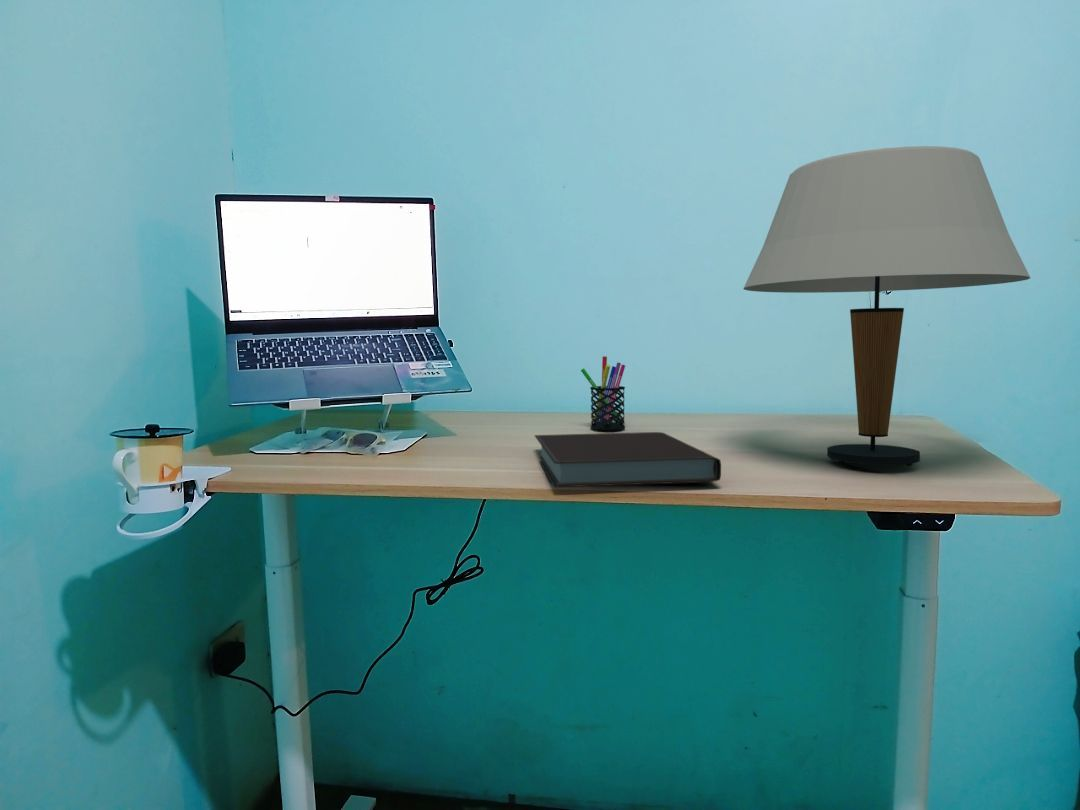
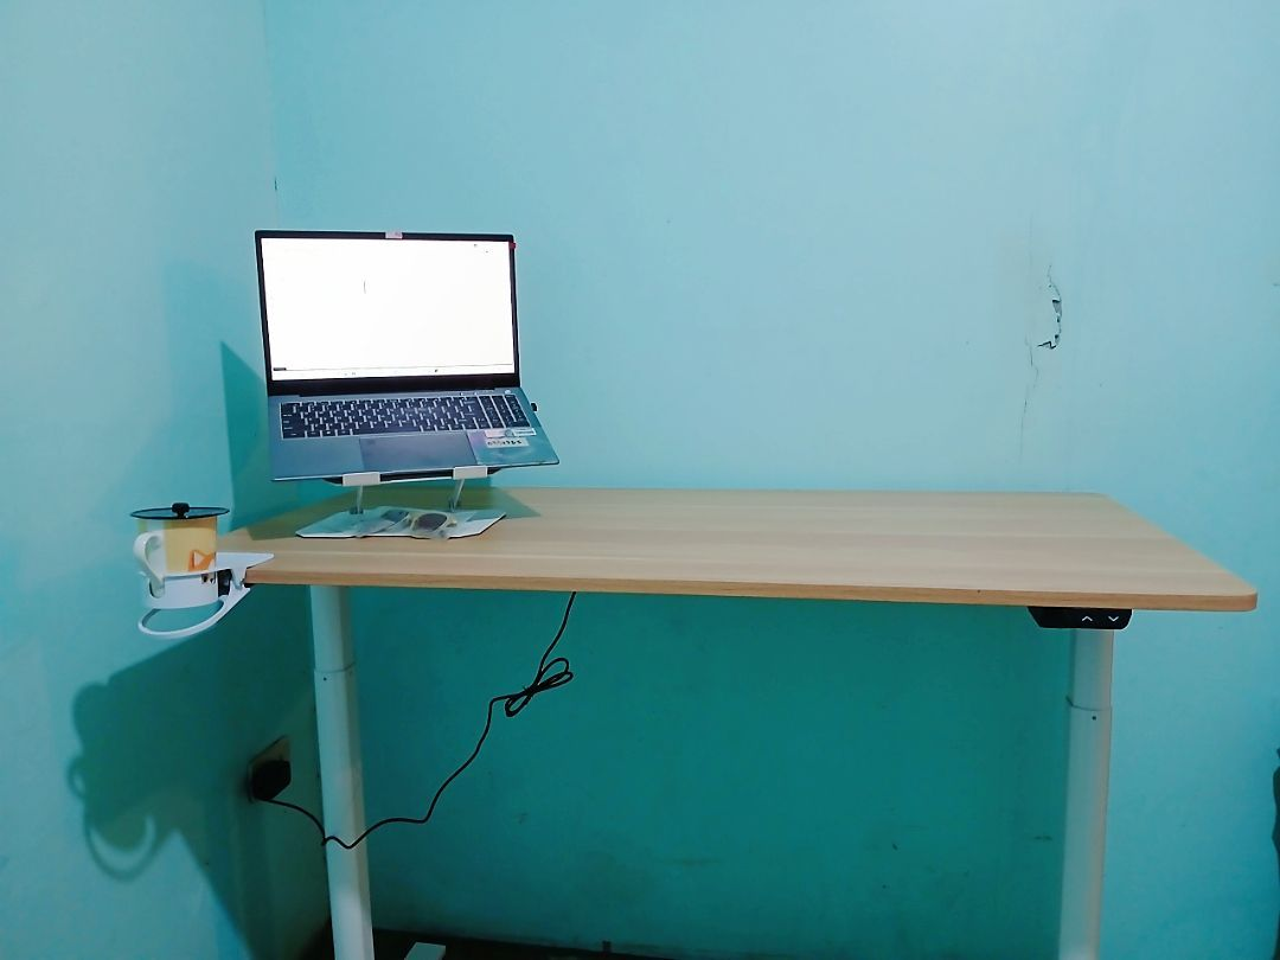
- table lamp (875, 317)
- notebook (617, 455)
- pen holder (603, 392)
